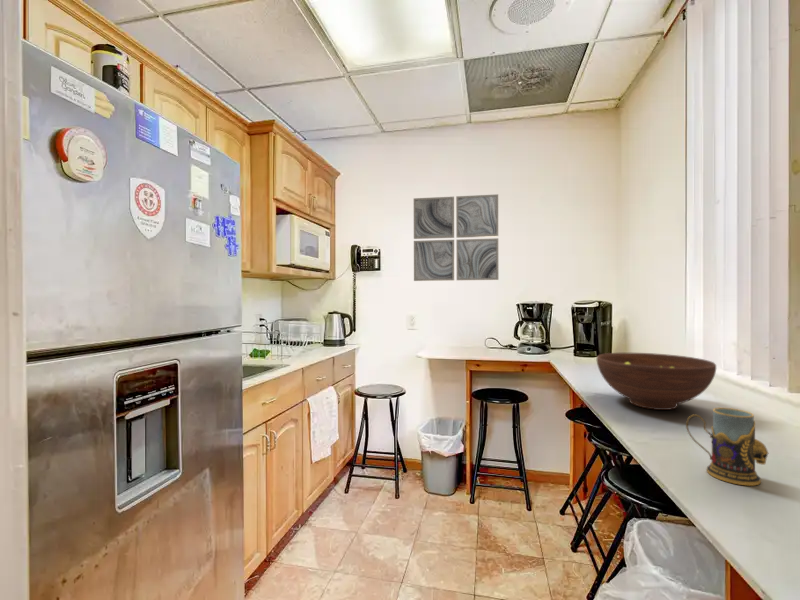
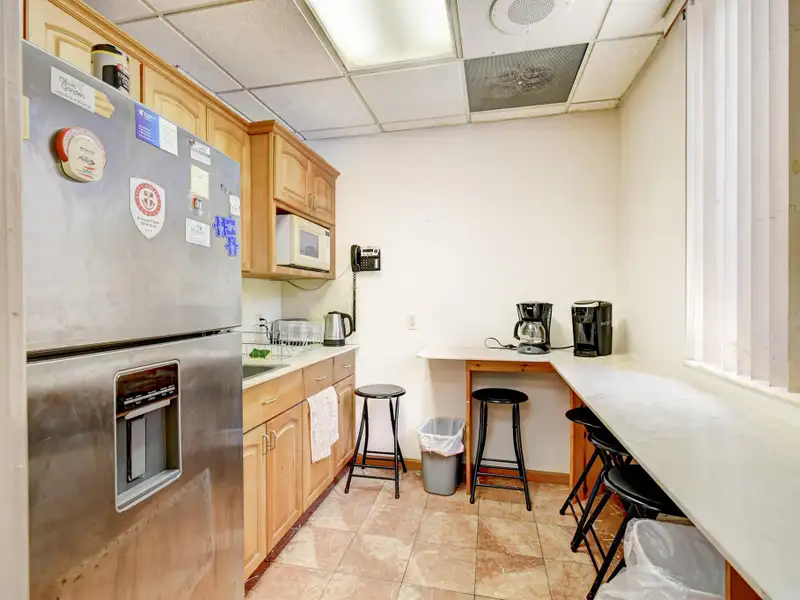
- fruit bowl (652, 382)
- mug (725, 442)
- wall art (456, 240)
